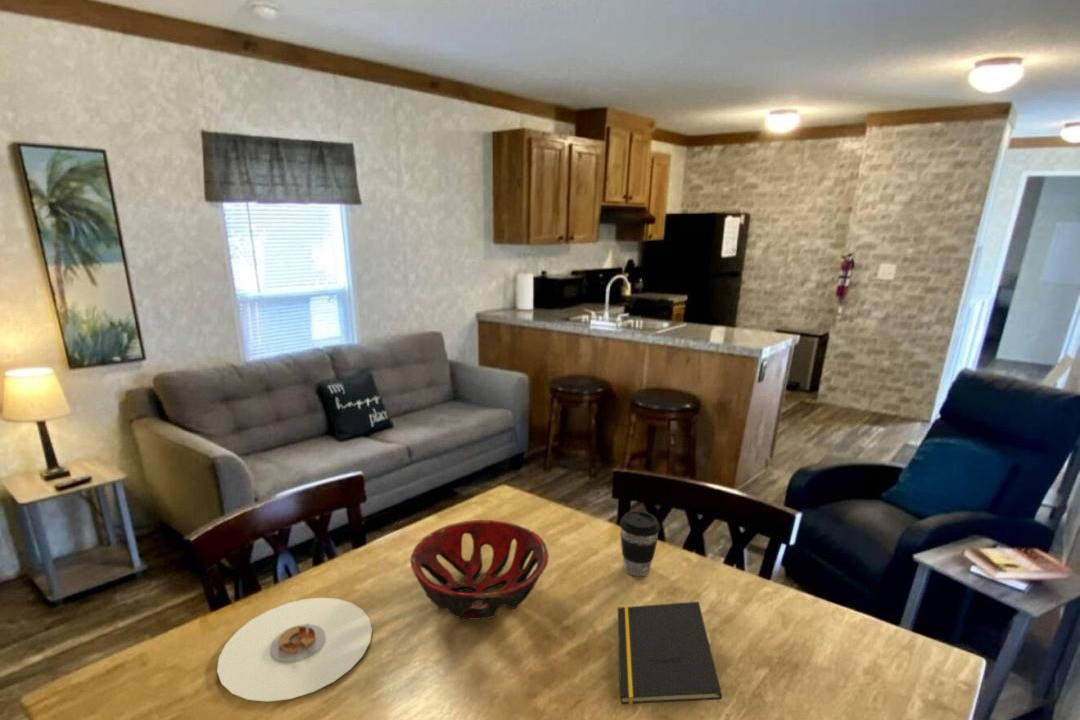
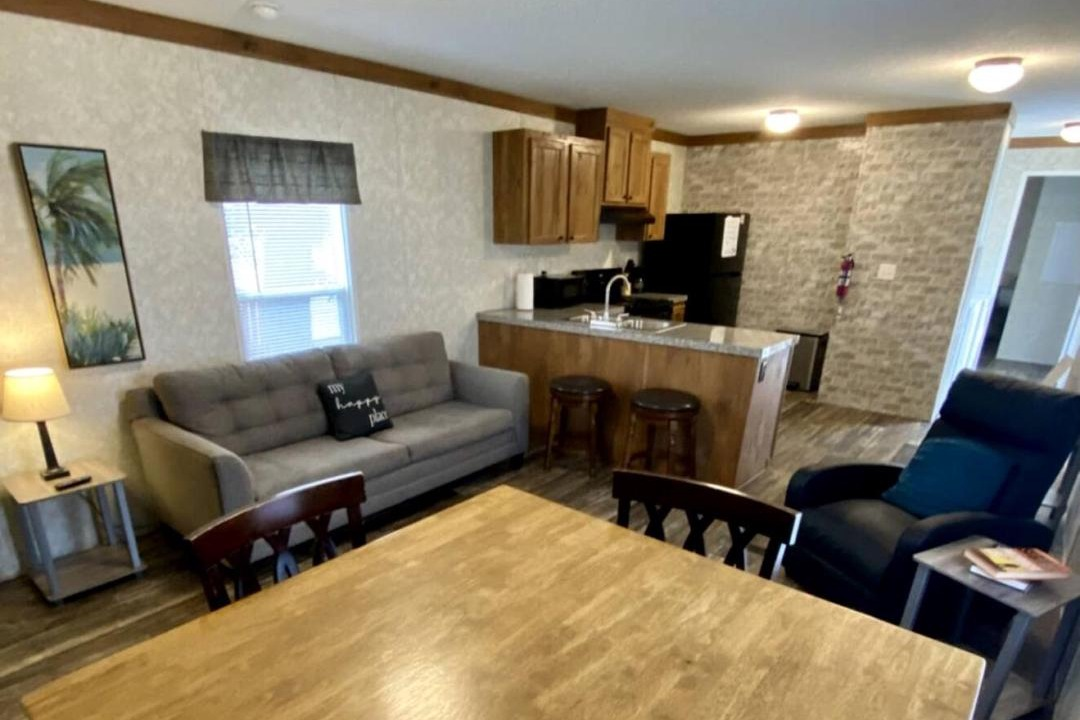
- decorative bowl (480, 571)
- coffee cup (638, 544)
- notepad (663, 648)
- plate (297, 637)
